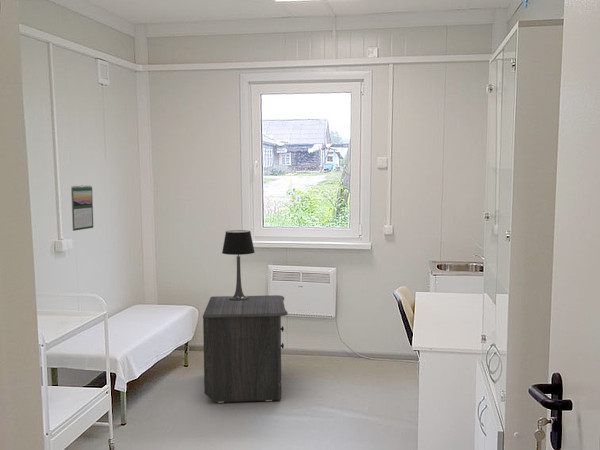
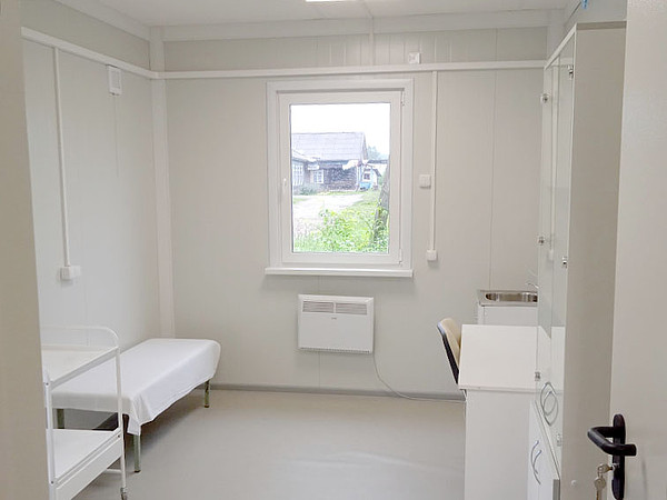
- calendar (82, 207)
- nightstand (247, 345)
- table lamp (238, 264)
